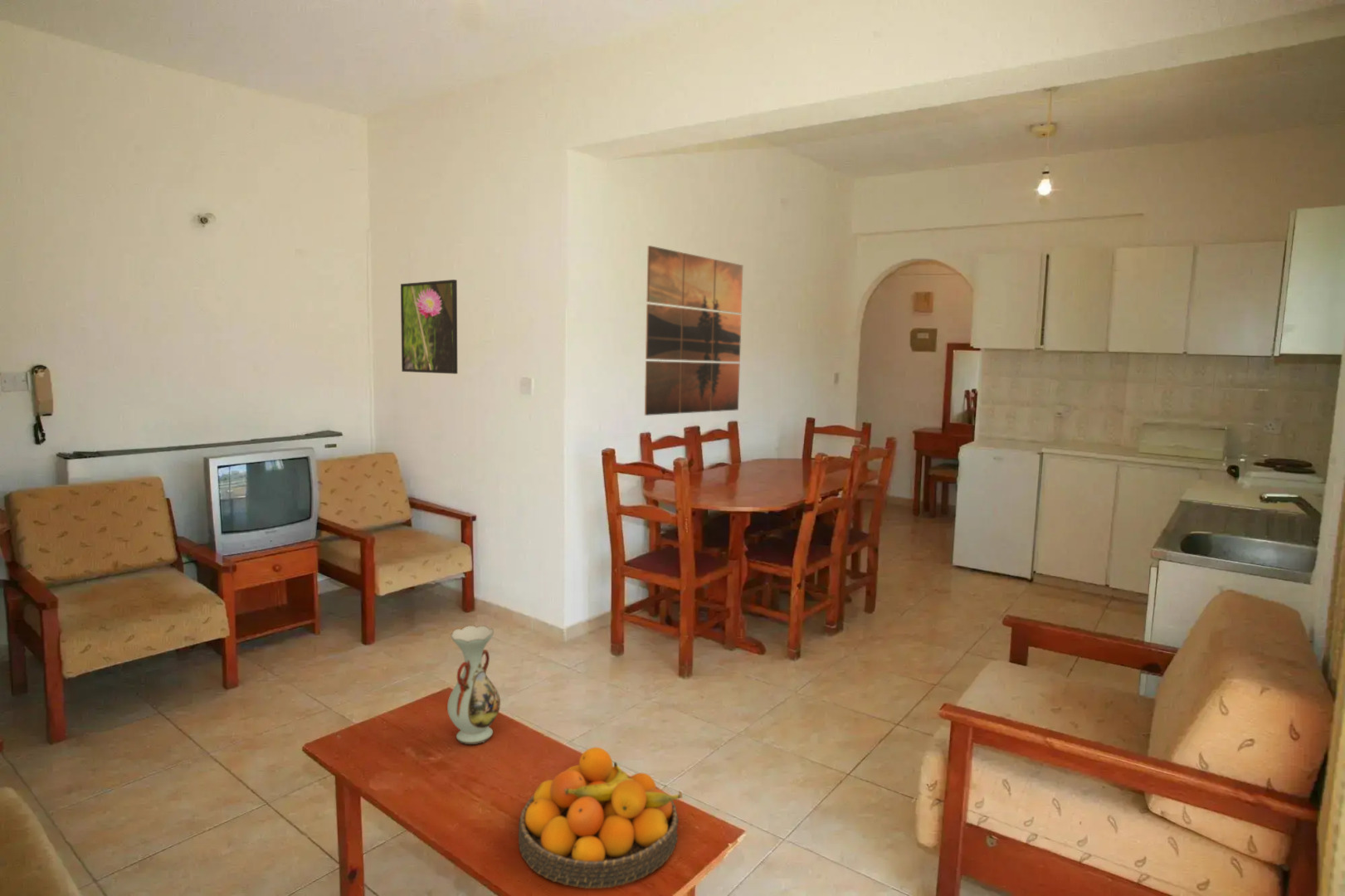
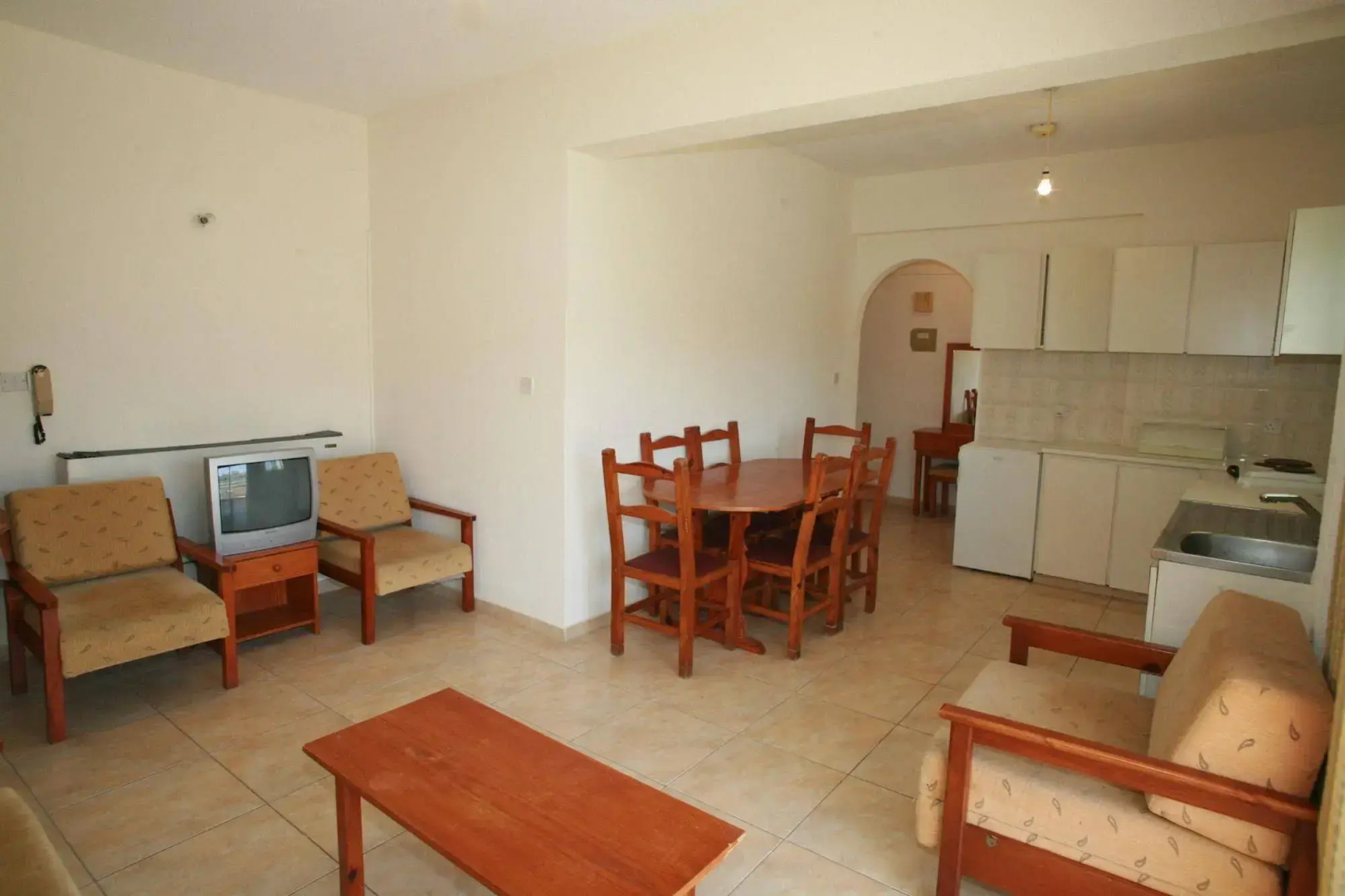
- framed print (428, 327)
- vase (474, 684)
- fruit bowl (599, 804)
- wall art (697, 335)
